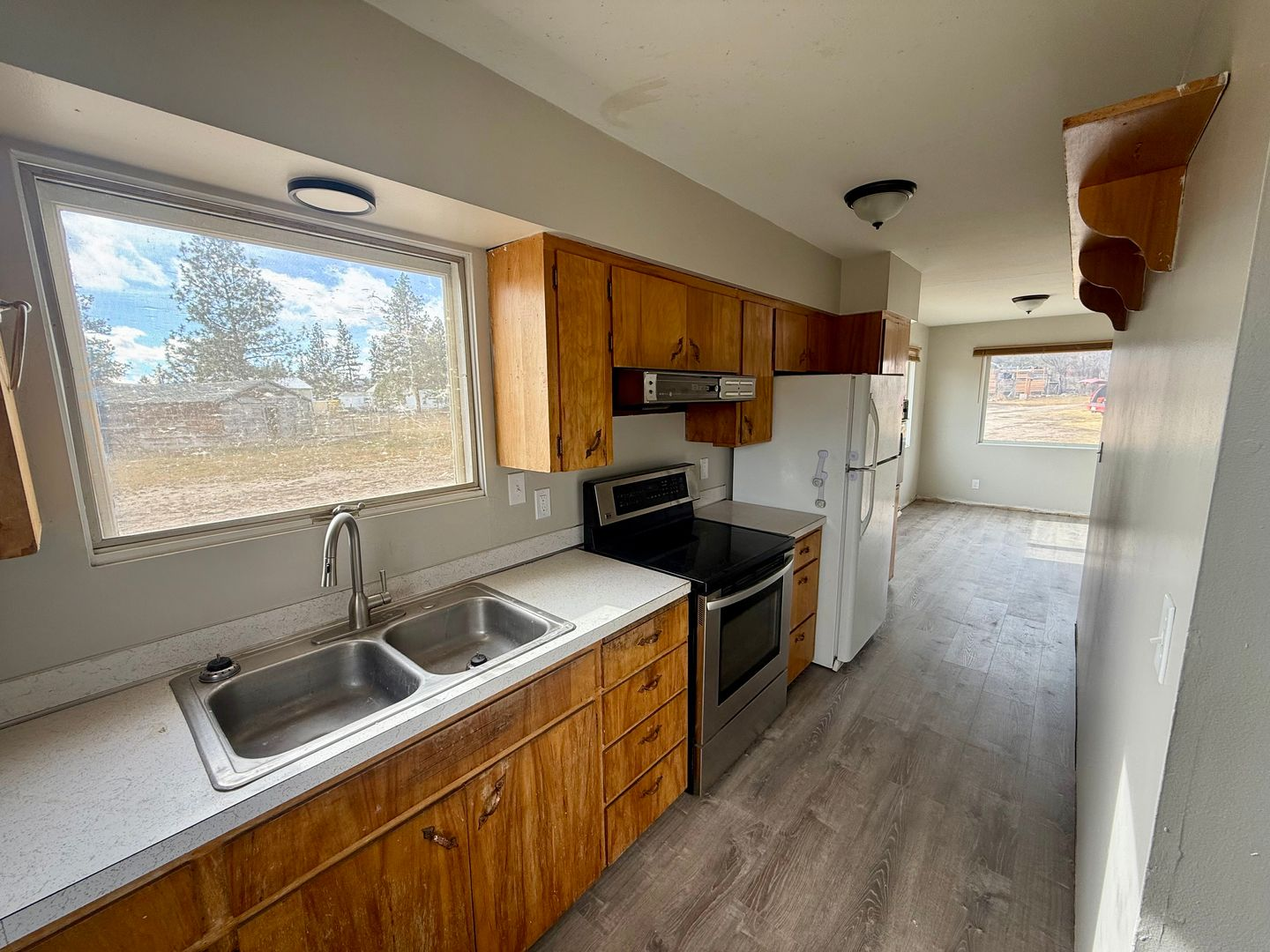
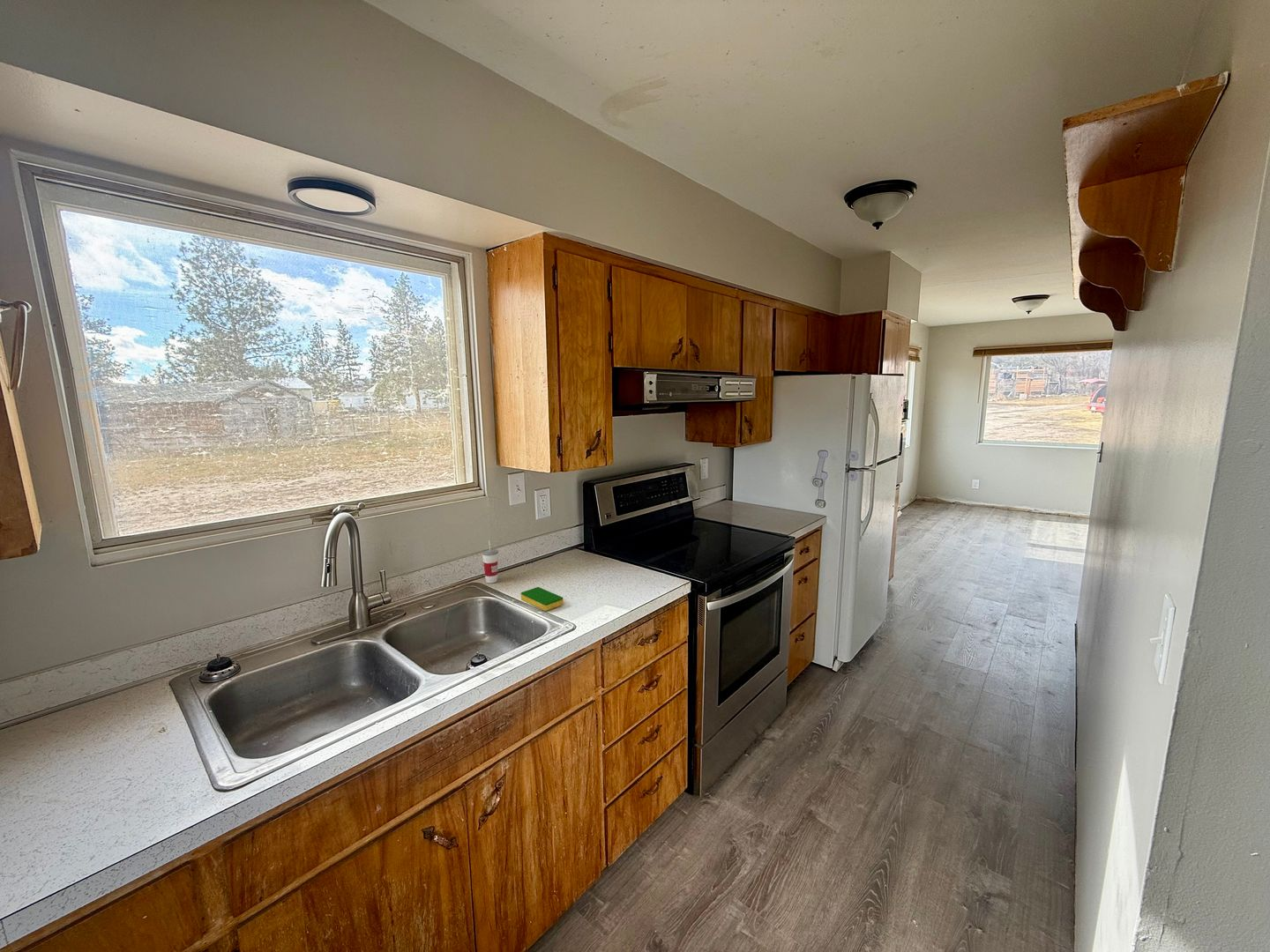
+ cup (490, 561)
+ dish sponge (542, 598)
